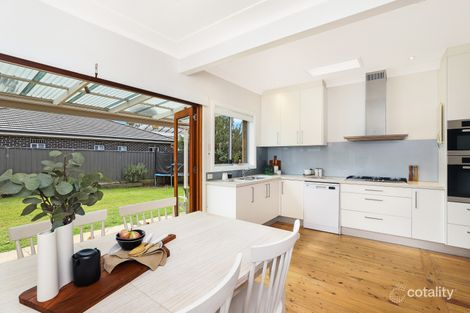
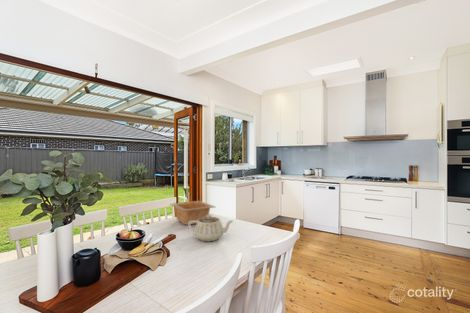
+ teapot (210, 226)
+ serving bowl (192, 212)
